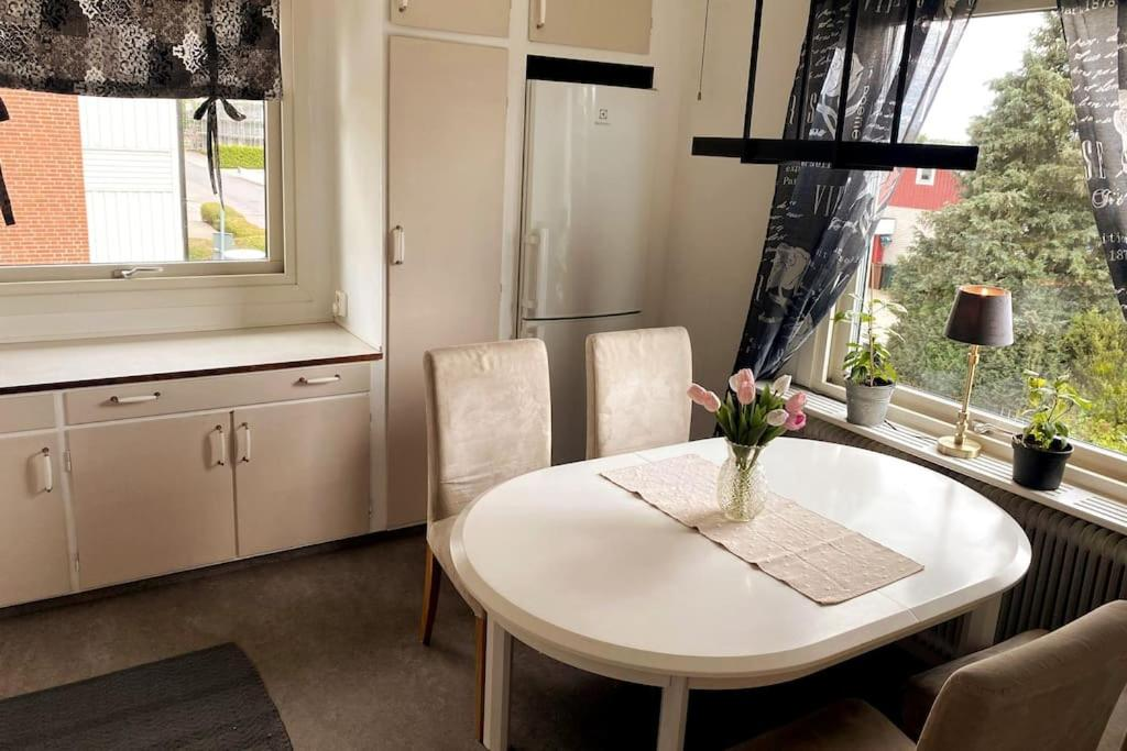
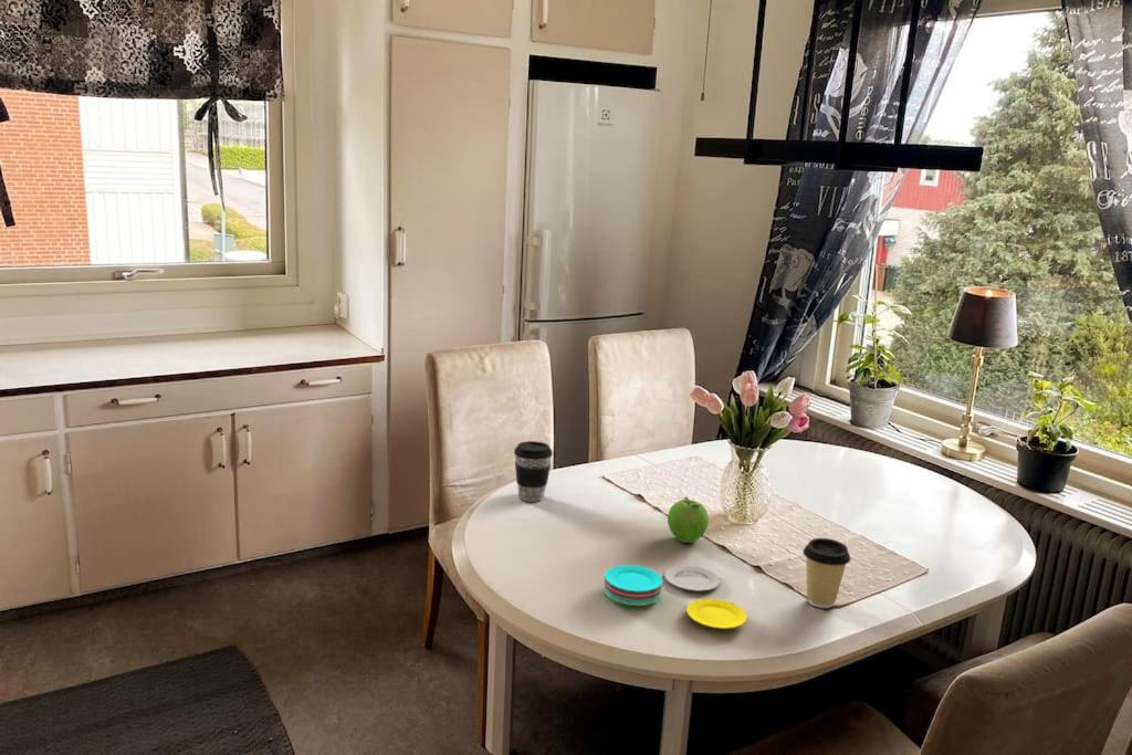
+ coffee cup (532, 471)
+ fruit (688, 518)
+ plate (681, 584)
+ coffee cup (824, 574)
